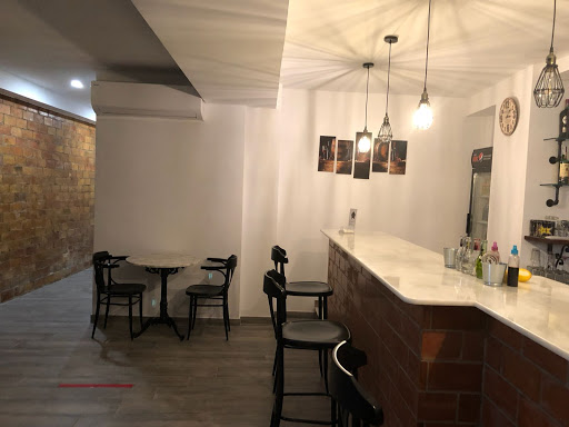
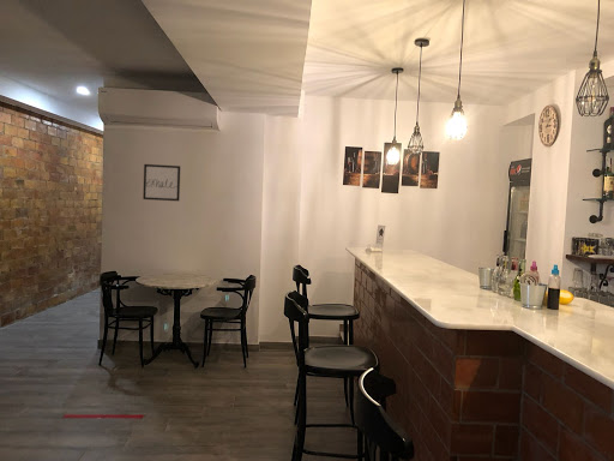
+ wall art (161, 182)
